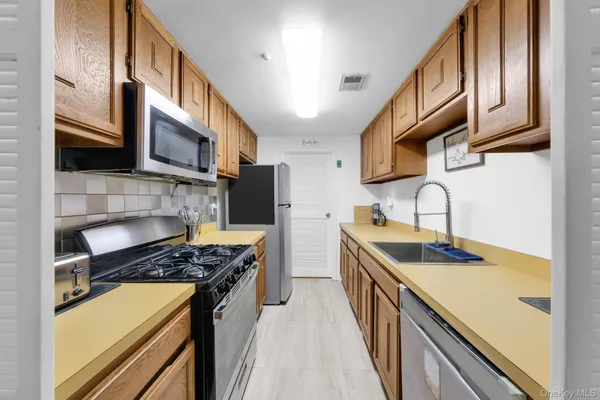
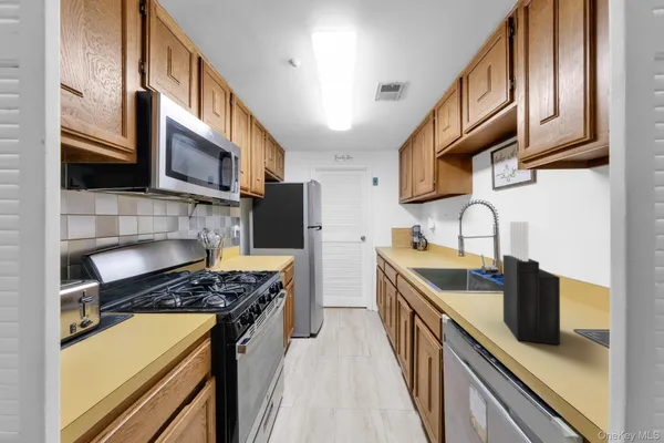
+ knife block (532, 277)
